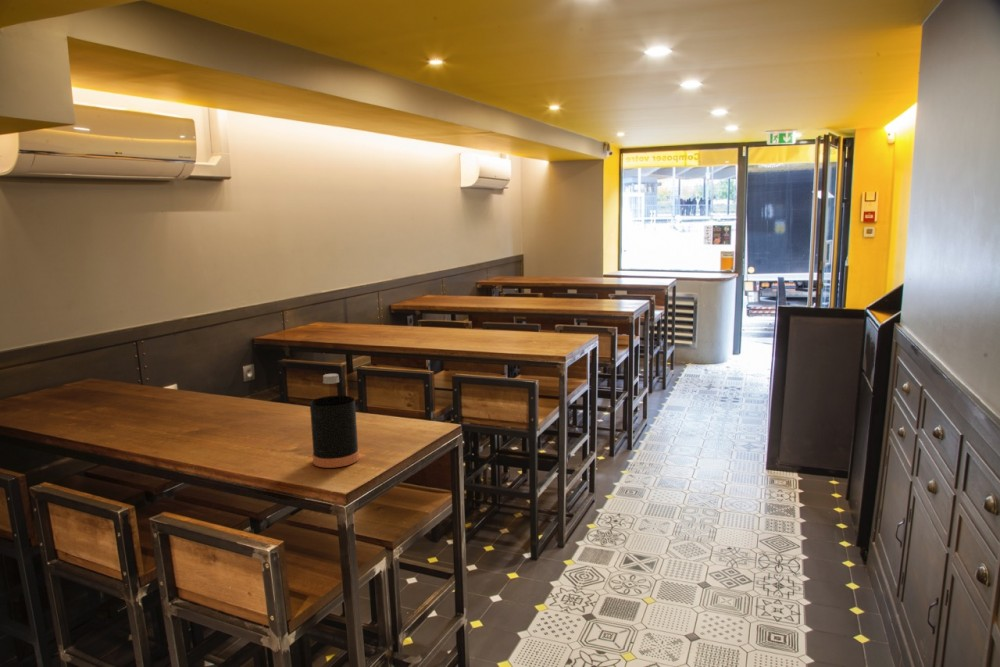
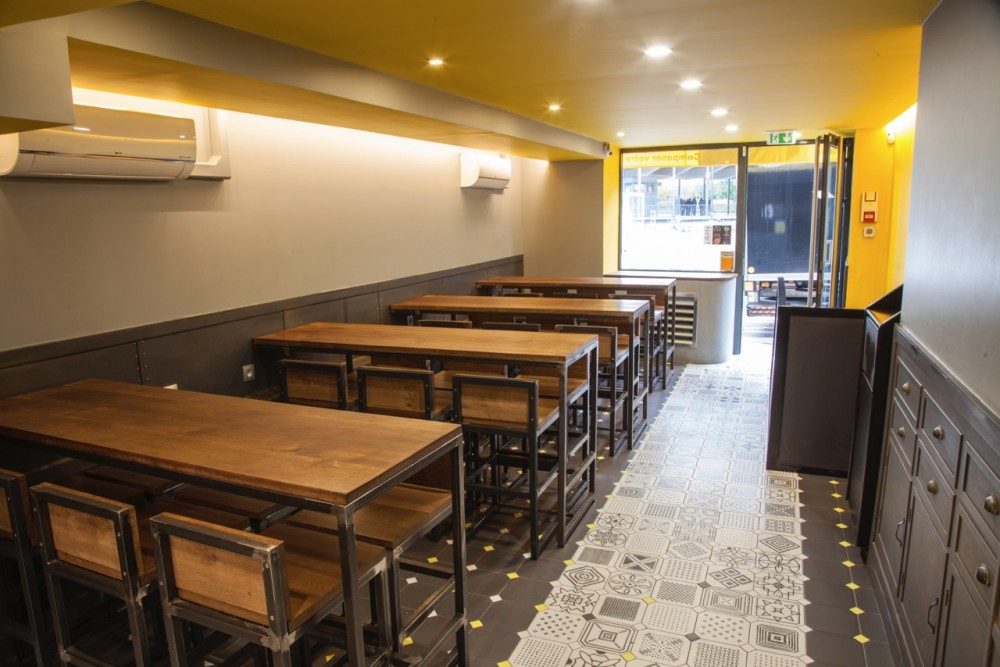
- bottle (333, 417)
